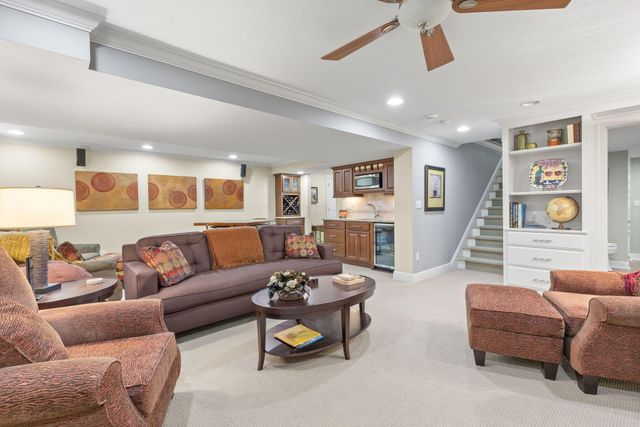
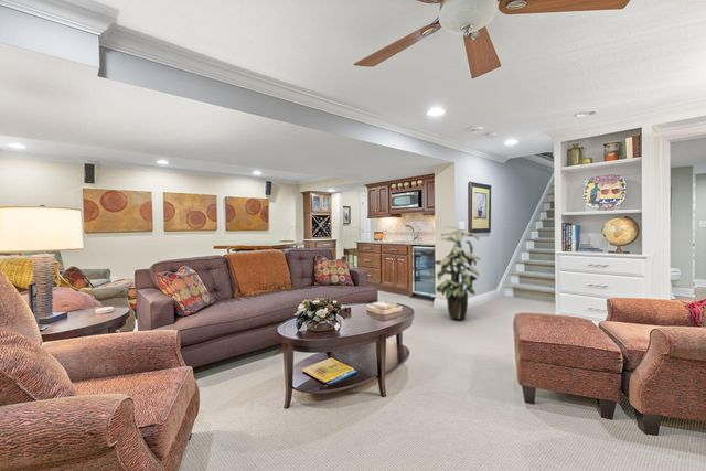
+ indoor plant (456, 271)
